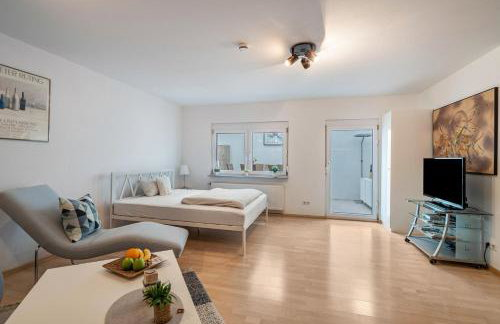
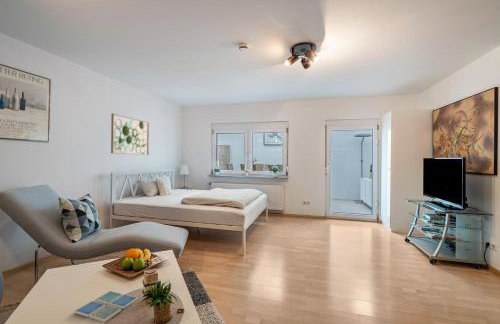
+ drink coaster (107, 304)
+ wall art (132, 136)
